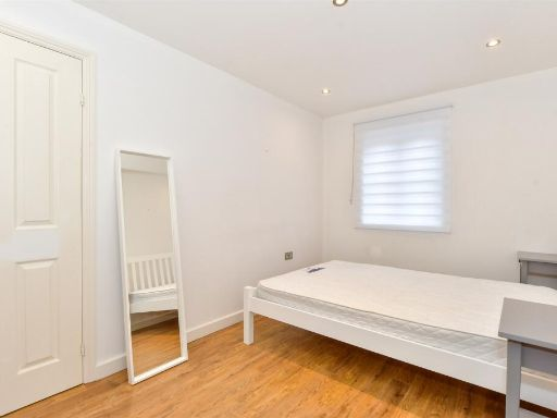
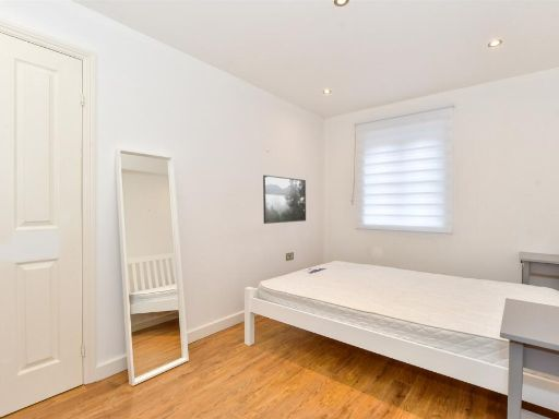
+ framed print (286, 200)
